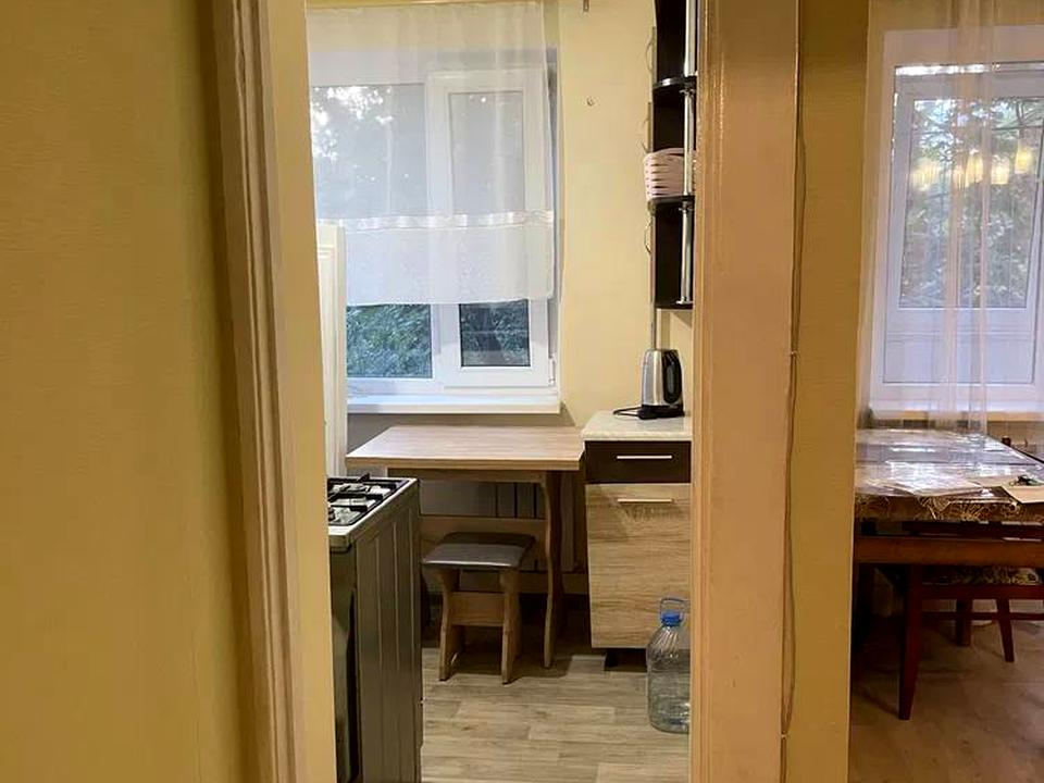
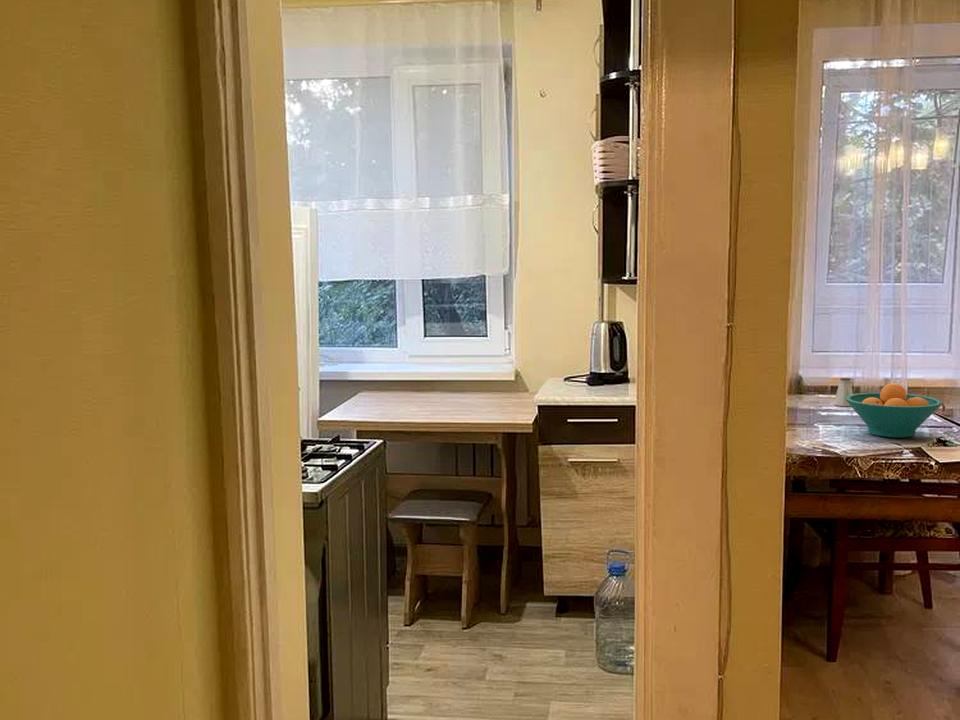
+ saltshaker (844, 391)
+ fruit bowl (892, 408)
